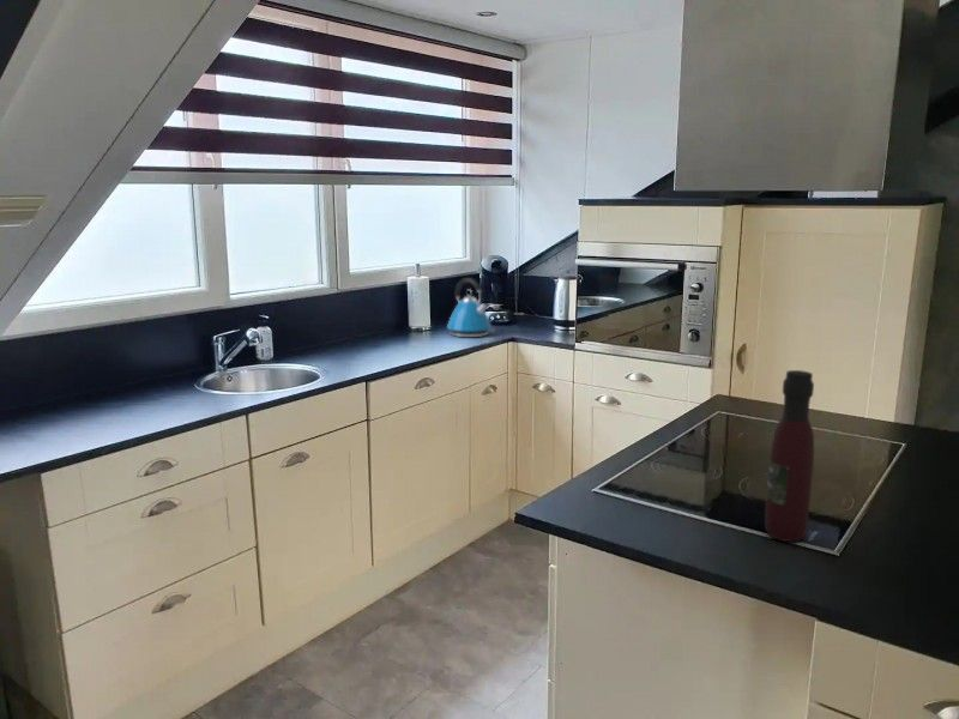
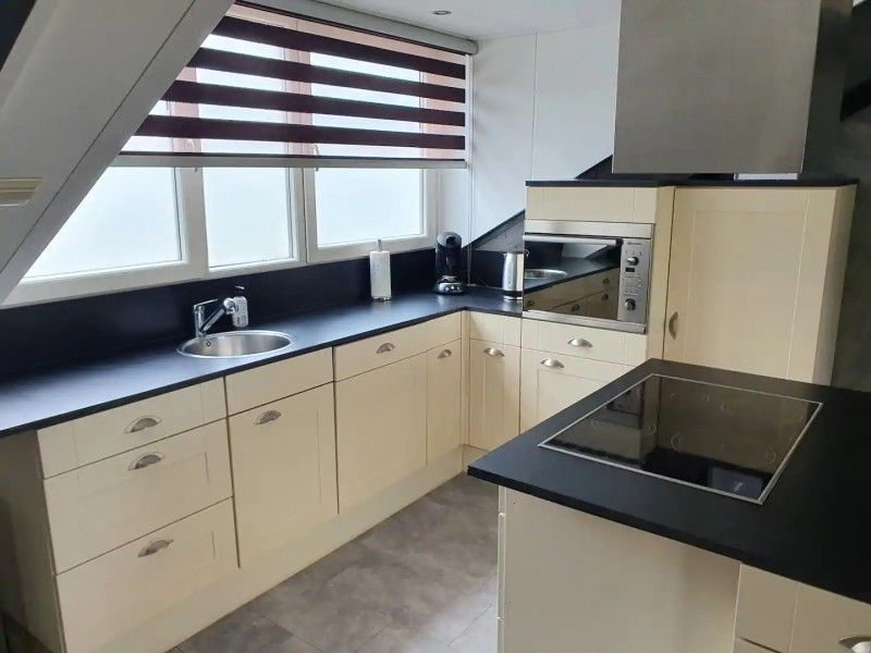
- kettle (468, 306)
- wine bottle (791, 455)
